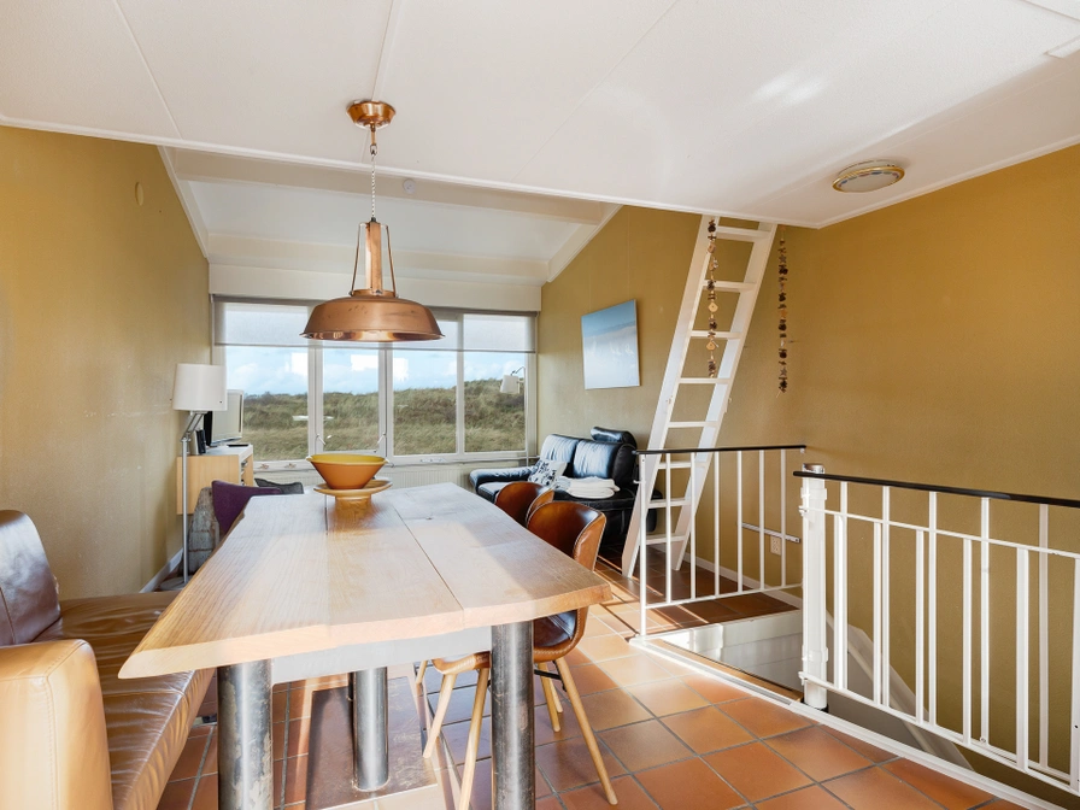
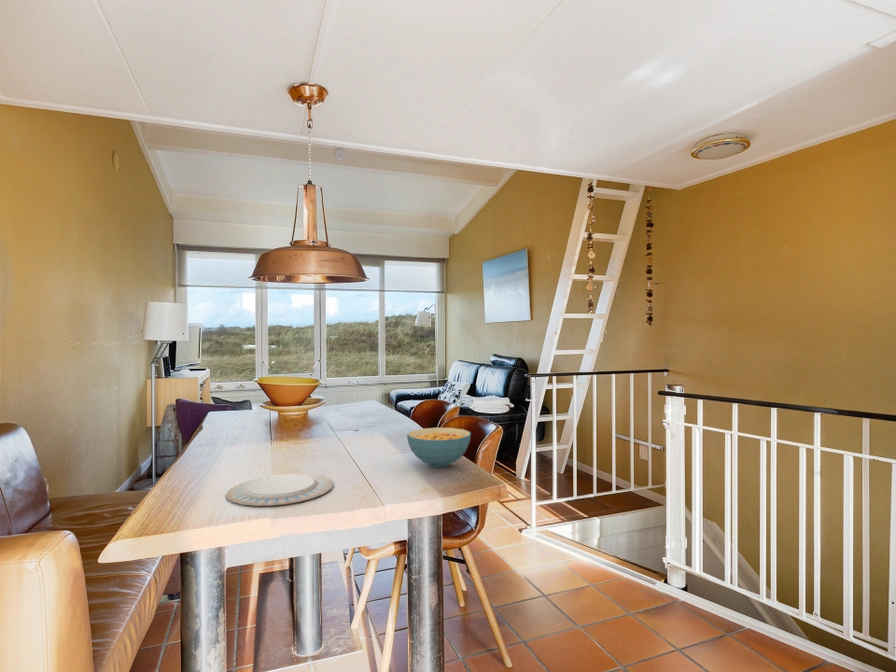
+ cereal bowl (439, 449)
+ chinaware (281, 486)
